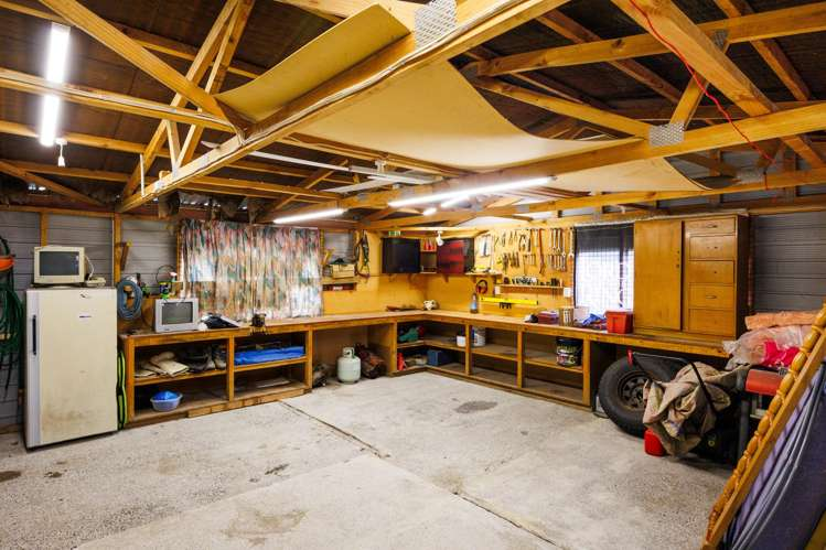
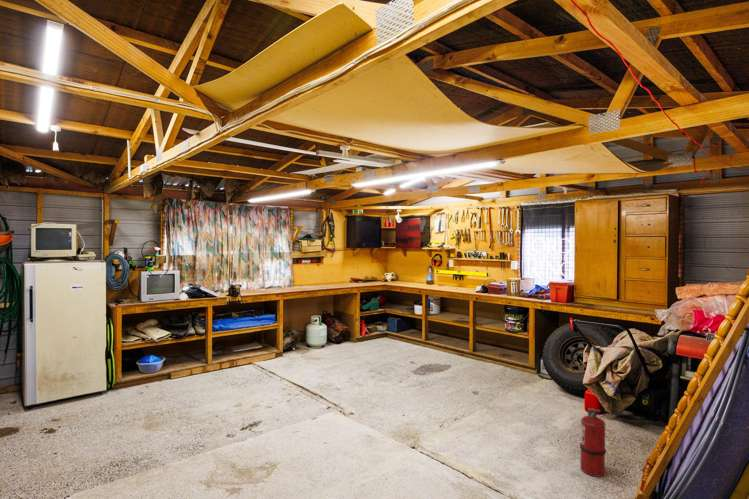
+ fire extinguisher (593, 436)
